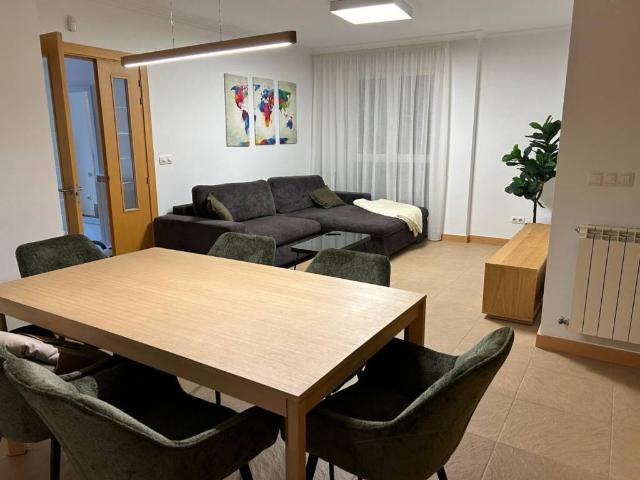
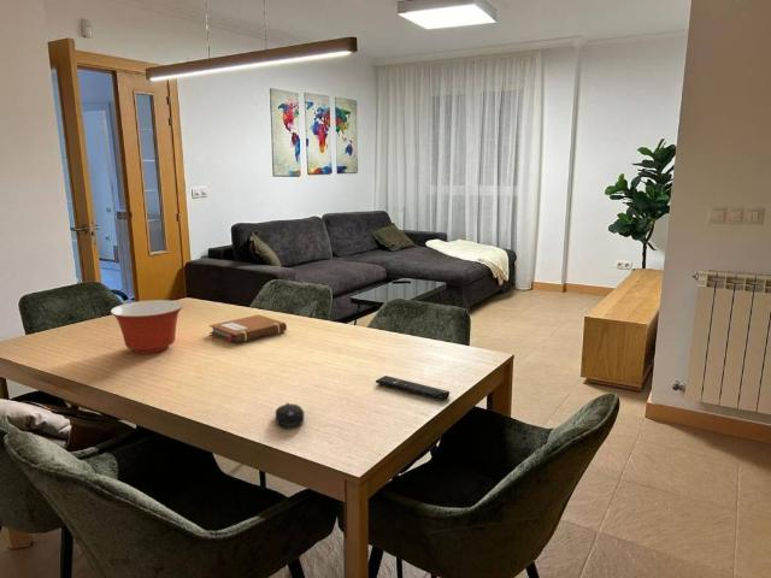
+ notebook (247, 328)
+ mixing bowl (148, 328)
+ computer mouse (289, 413)
+ remote control (412, 388)
